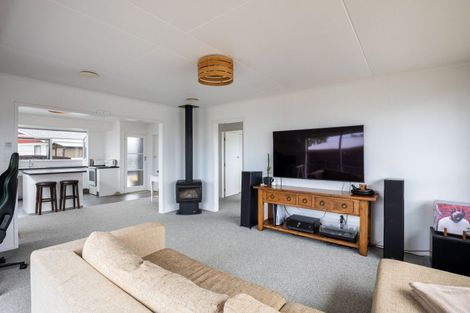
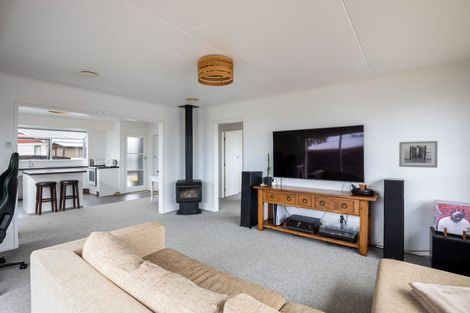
+ wall art (417, 154)
